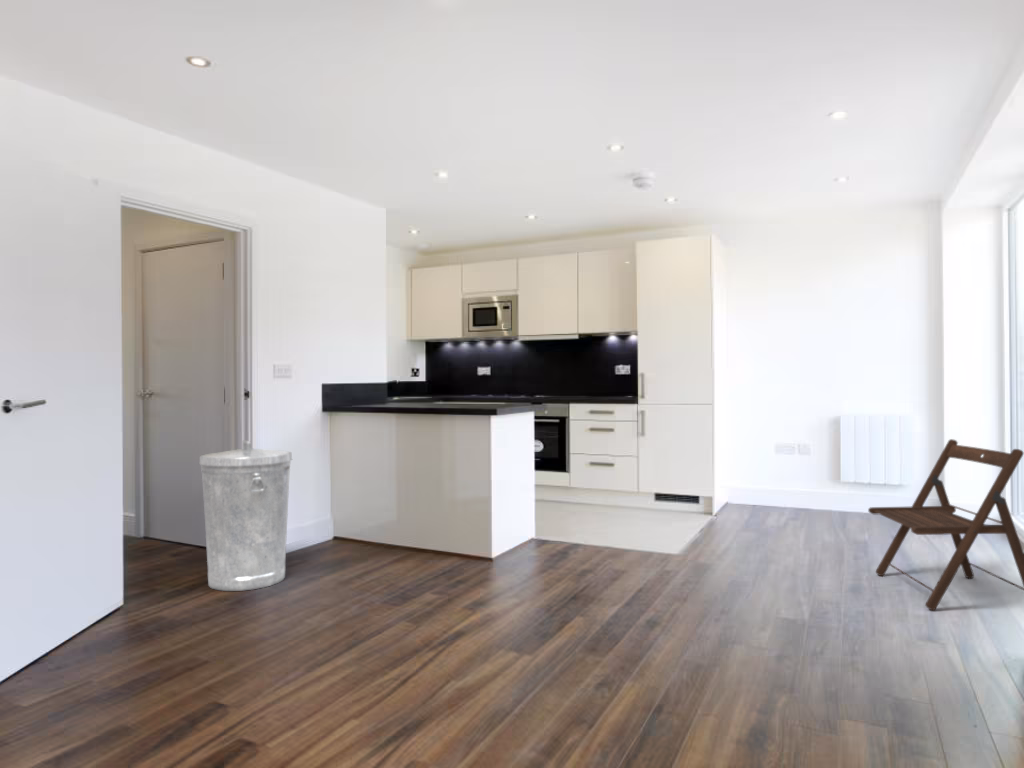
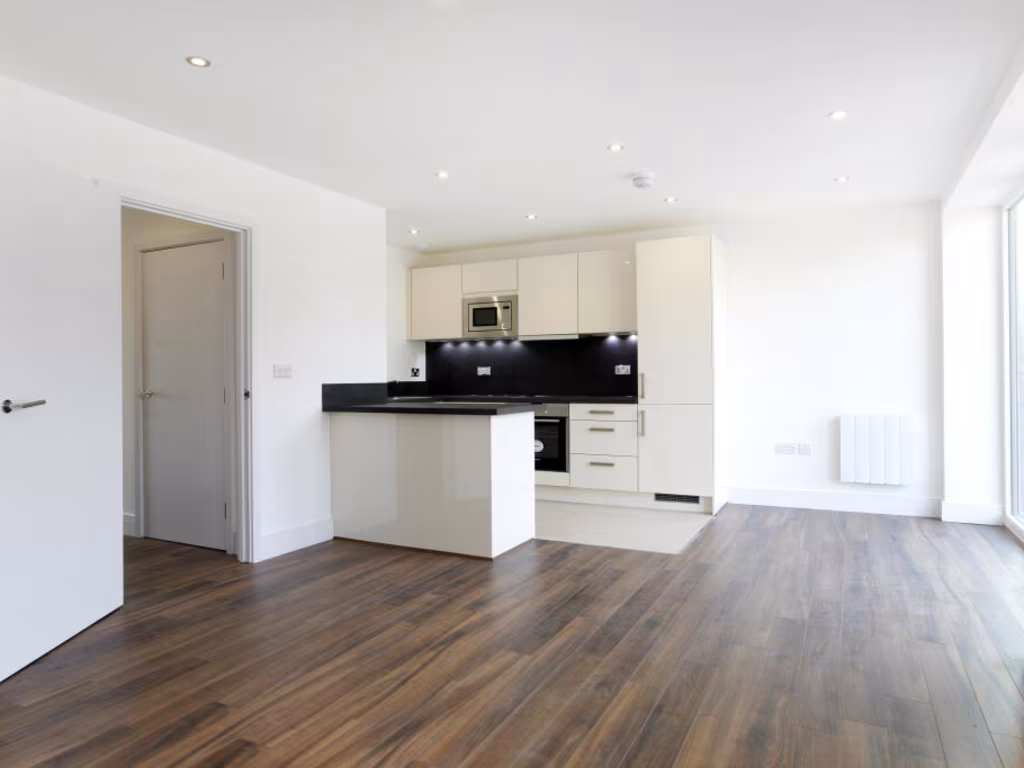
- folding chair (948, 518)
- trash can (247, 510)
